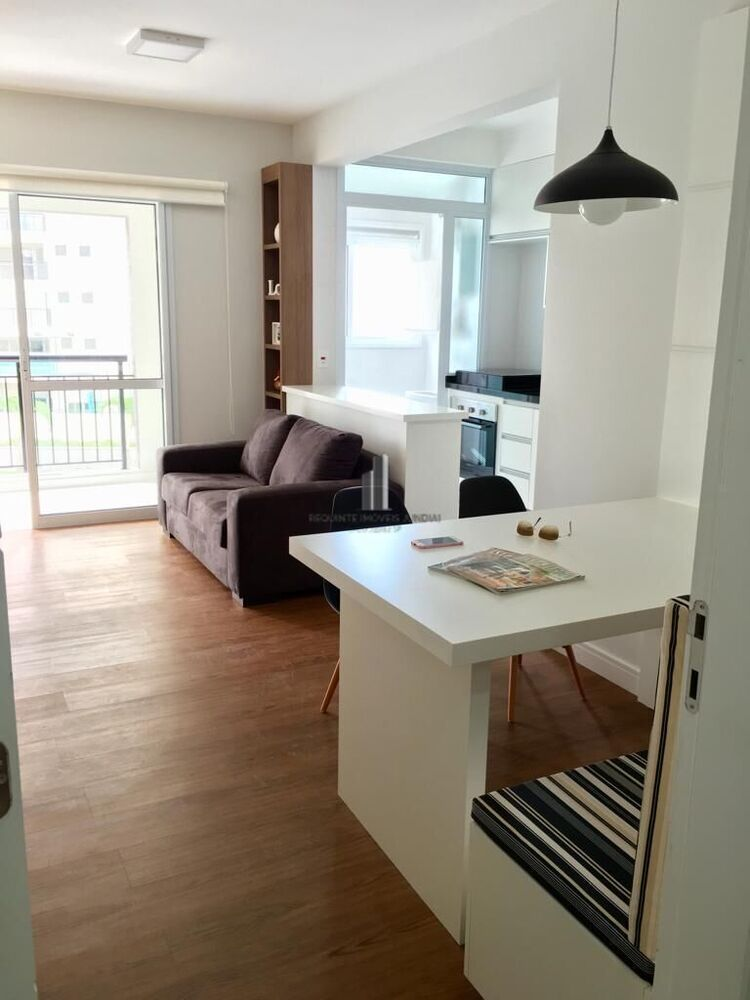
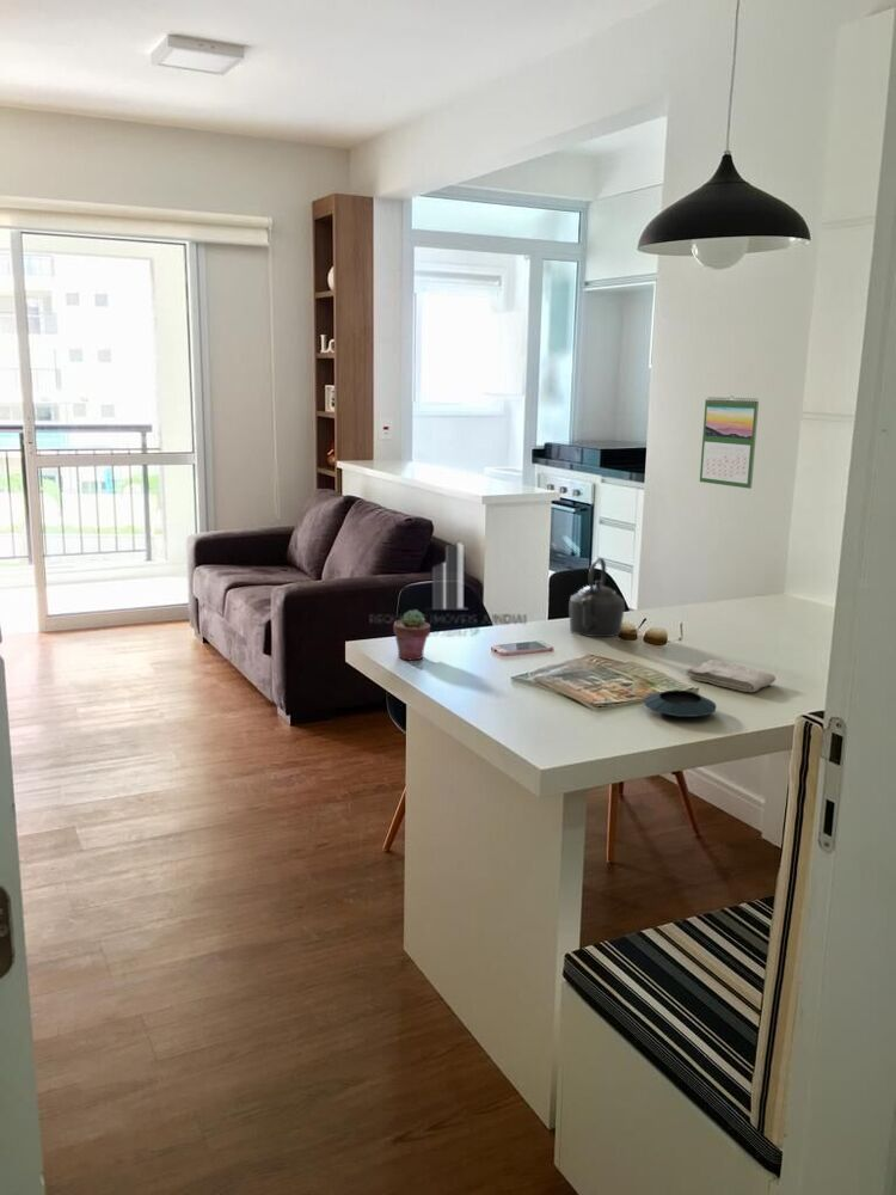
+ kettle (594, 598)
+ potted succulent (411, 633)
+ washcloth (730, 674)
+ calendar (728, 441)
+ saucer (680, 701)
